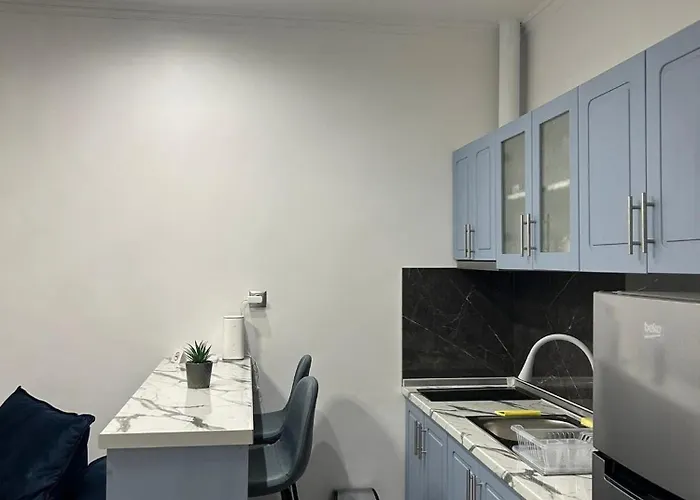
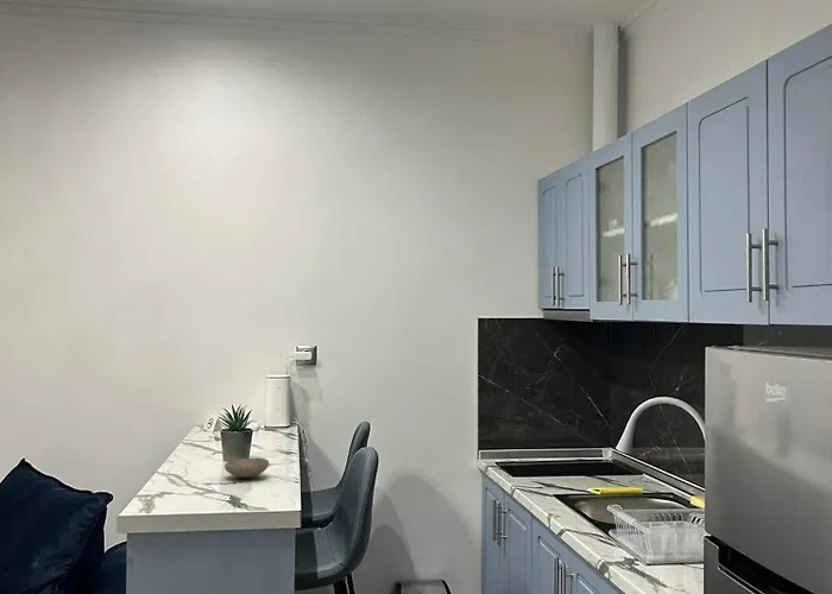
+ bowl (246, 468)
